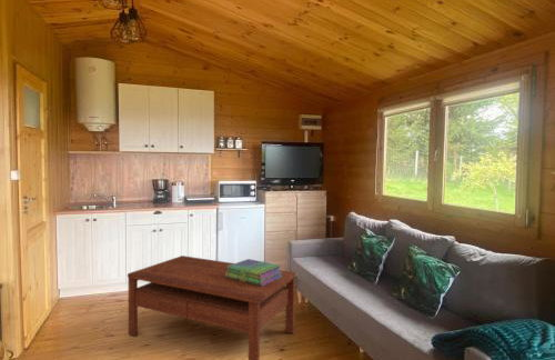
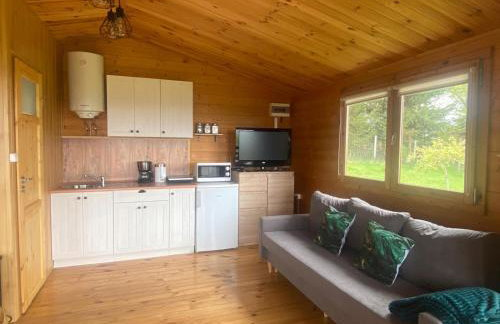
- coffee table (212, 303)
- stack of books (253, 271)
